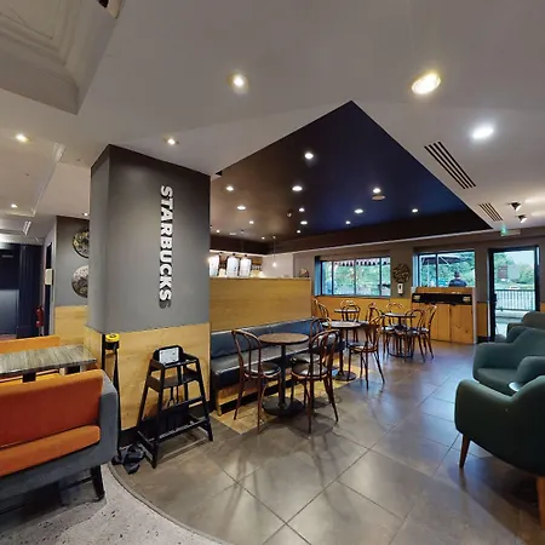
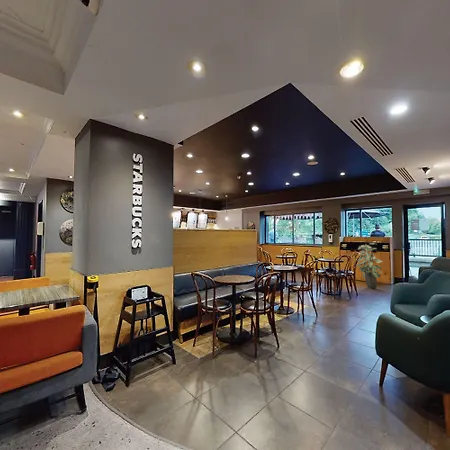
+ indoor plant (370, 265)
